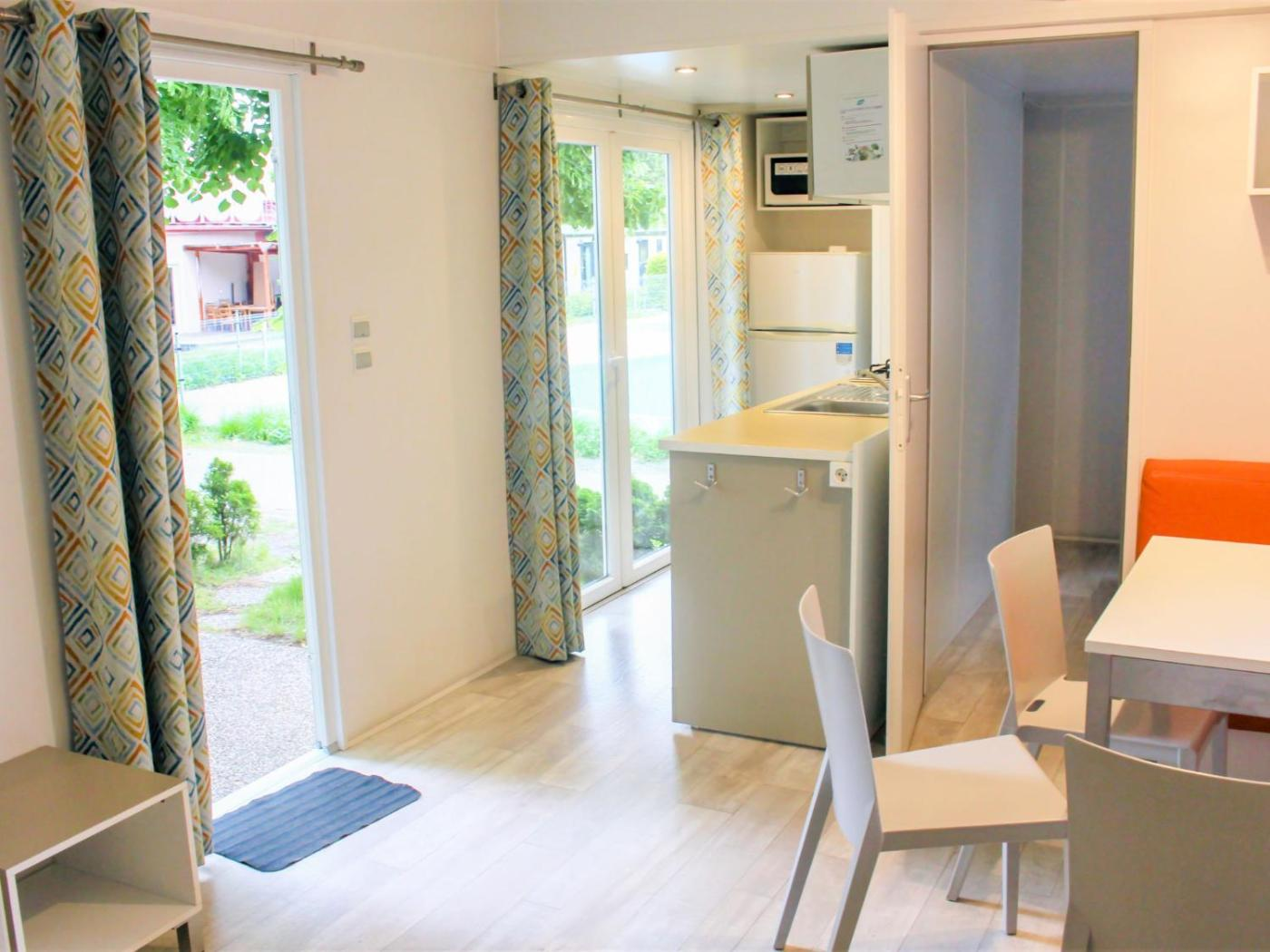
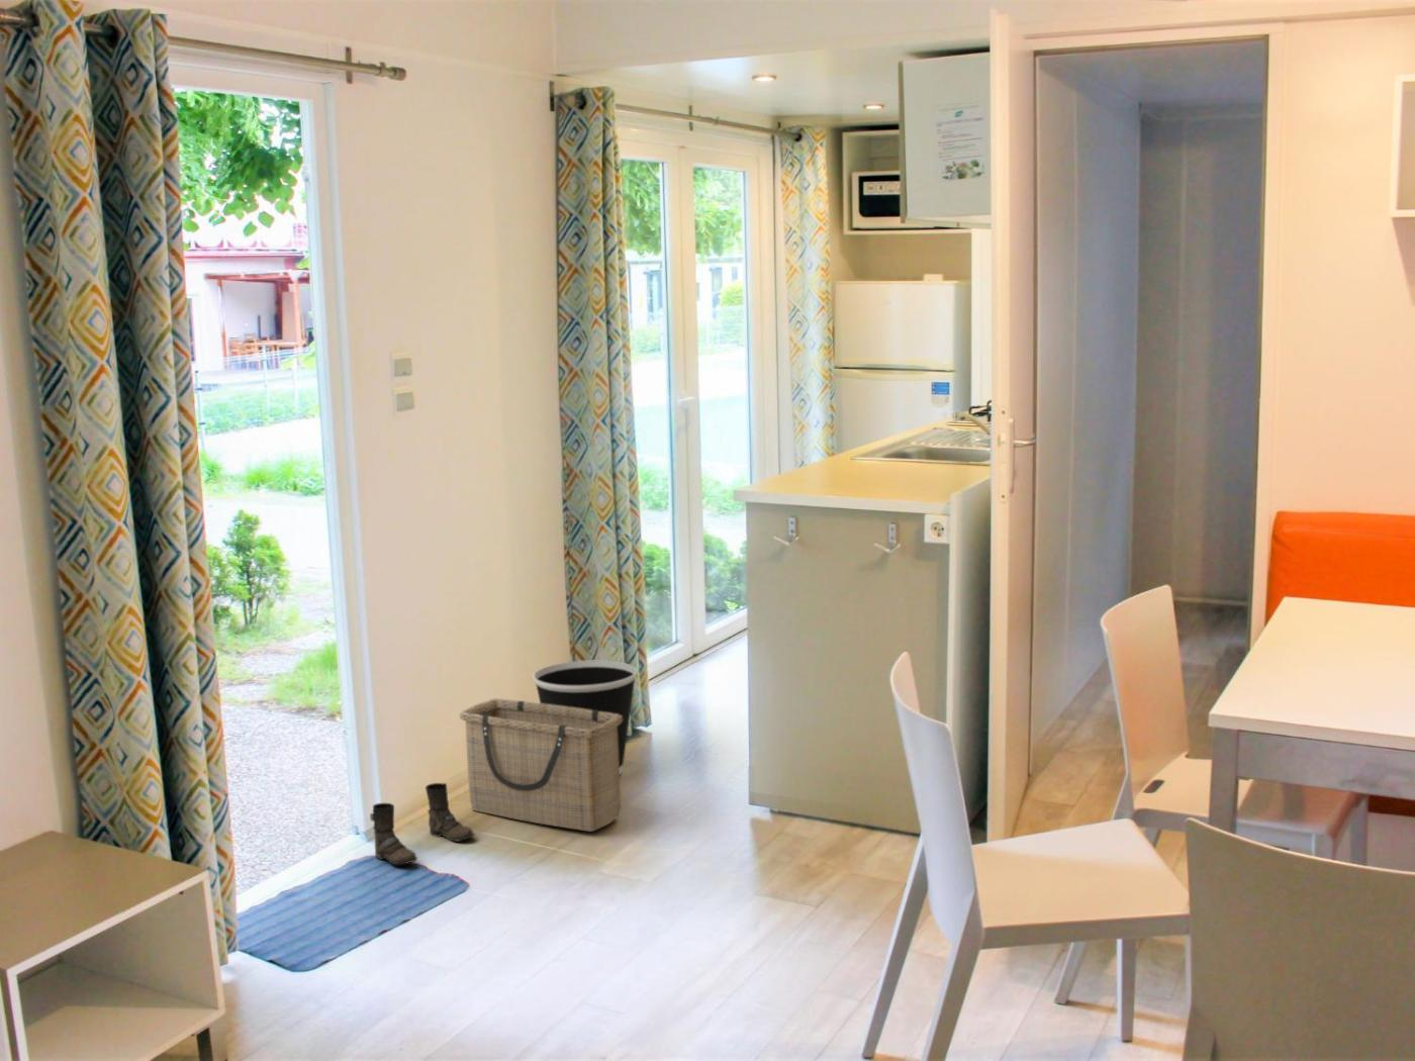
+ boots (429, 824)
+ wastebasket (589, 709)
+ basket (541, 763)
